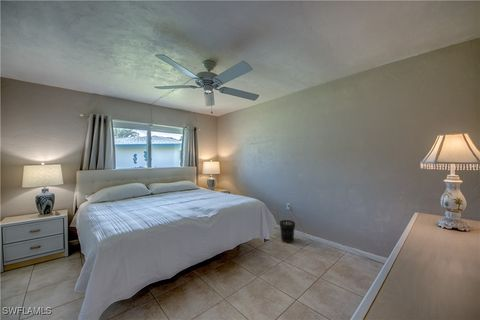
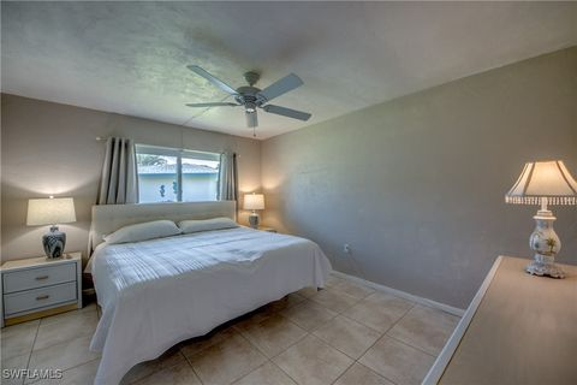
- wastebasket (287, 231)
